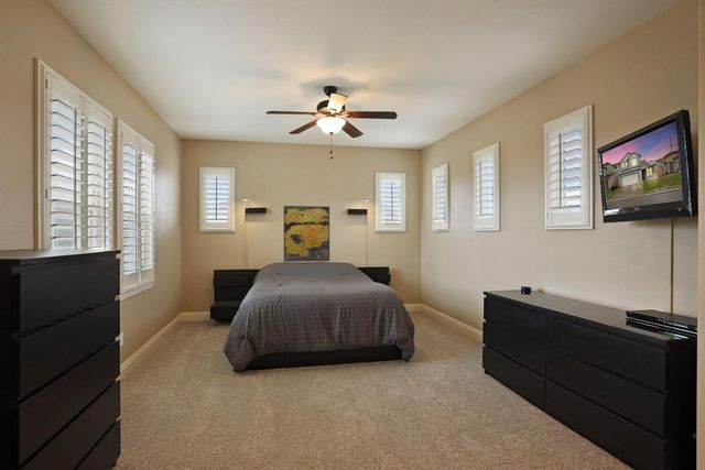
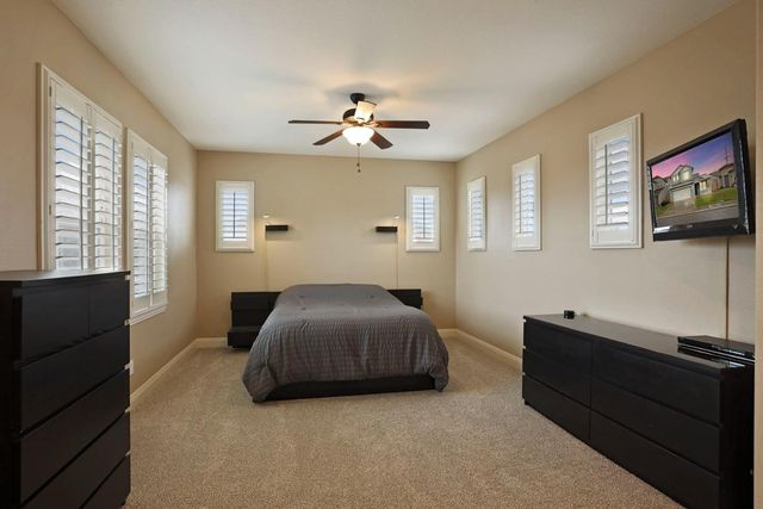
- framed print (306, 233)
